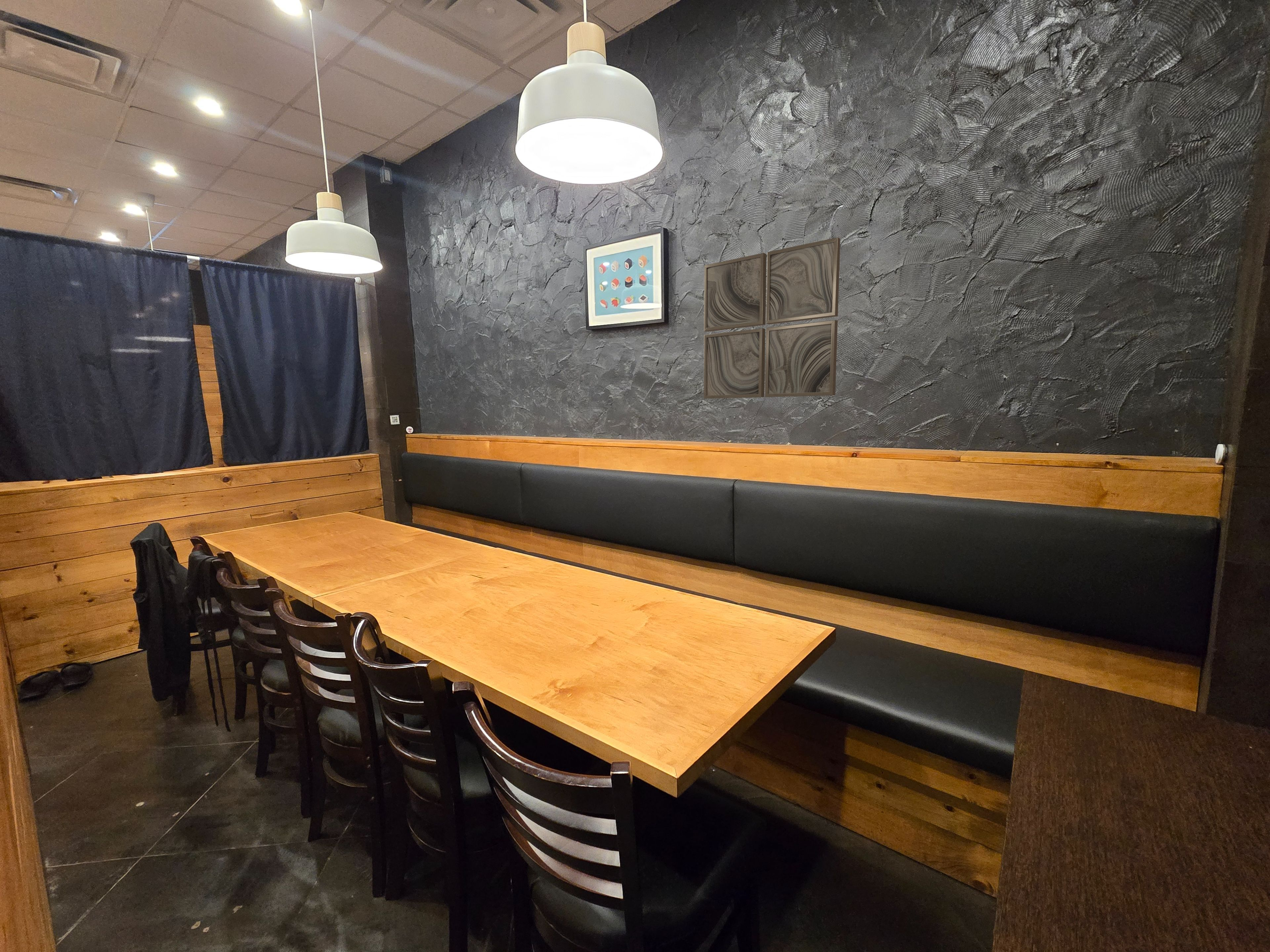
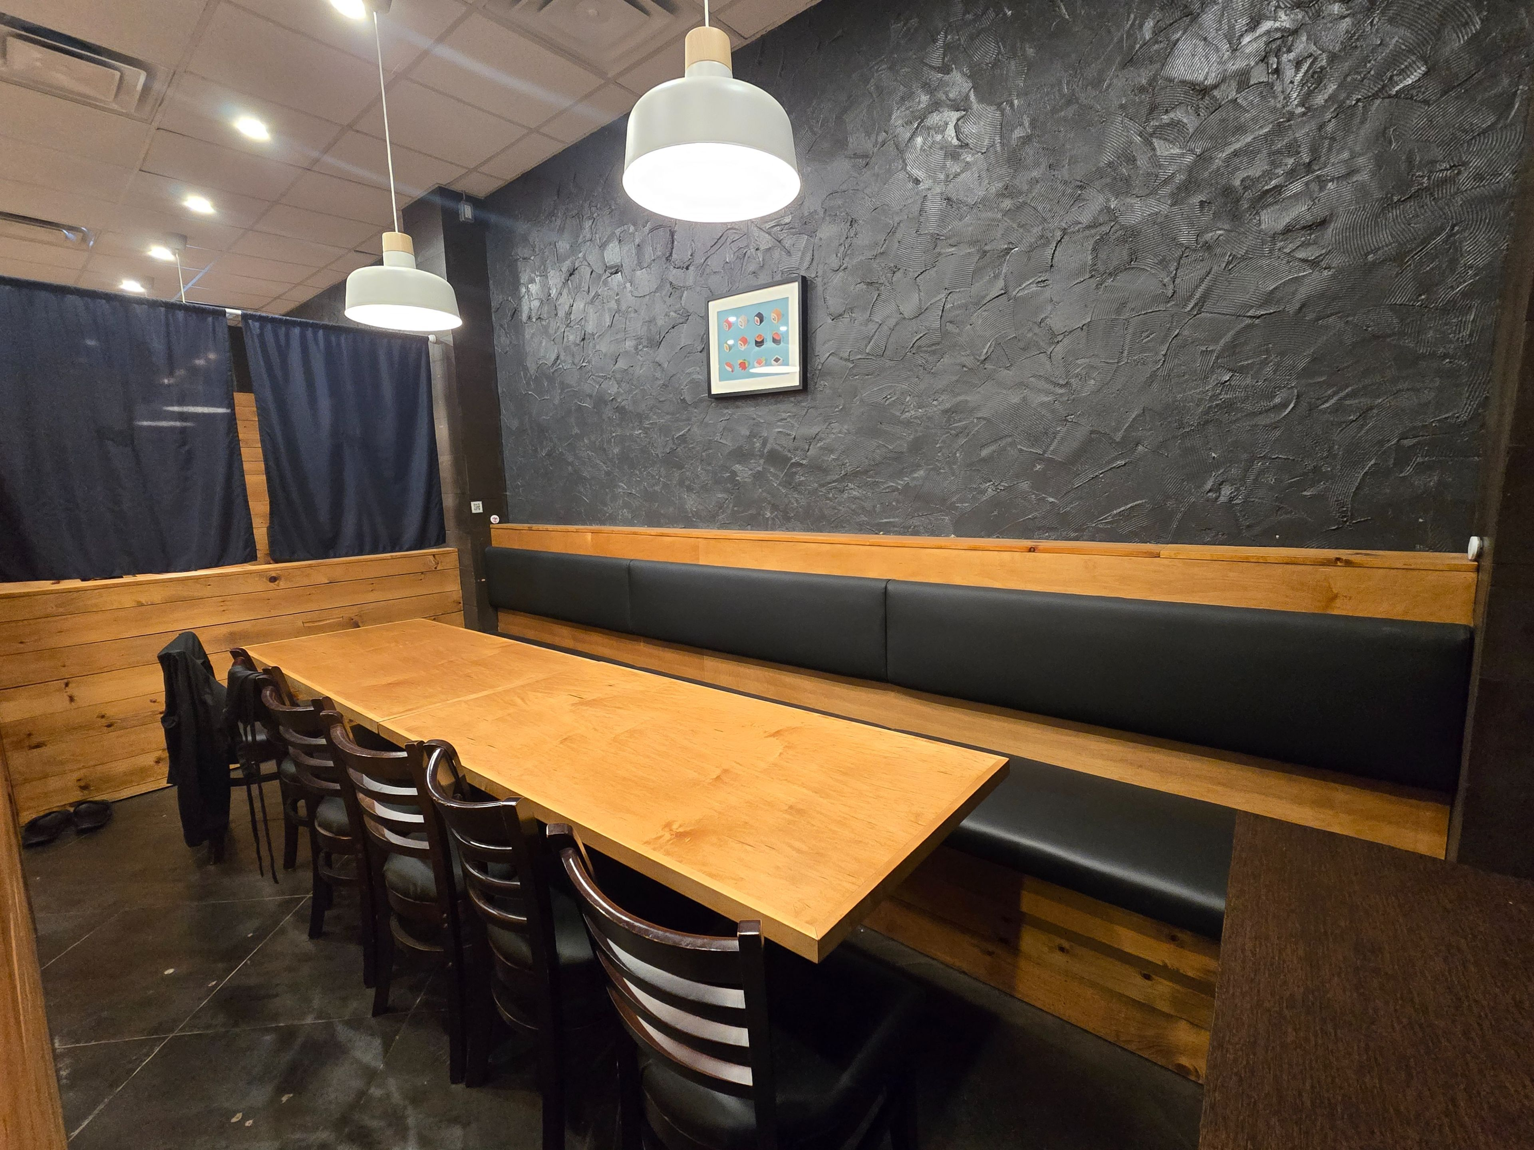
- wall art (765, 325)
